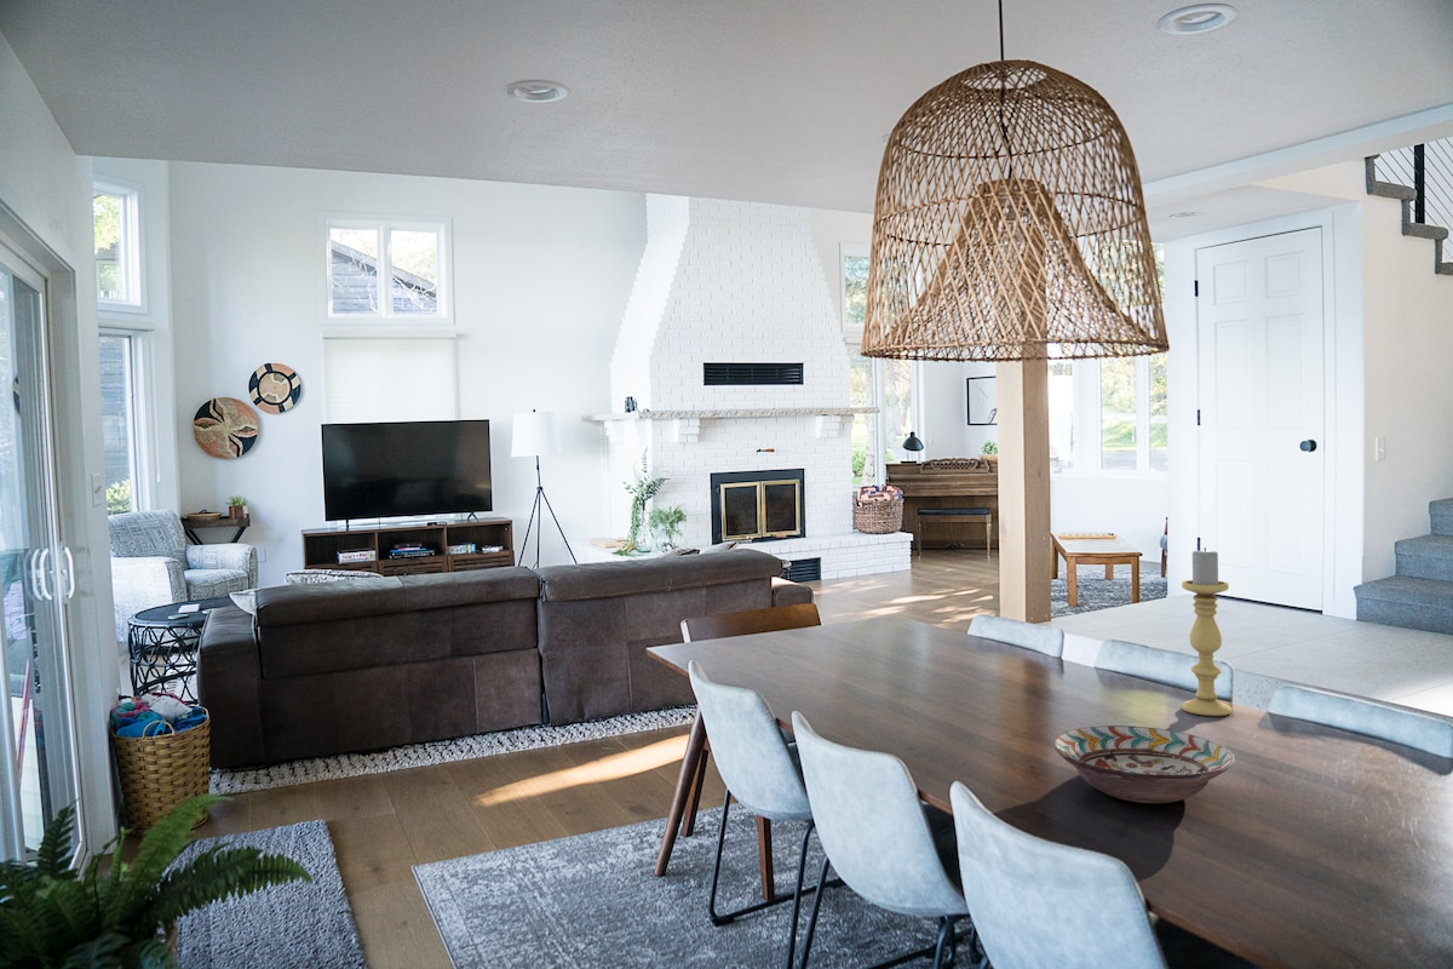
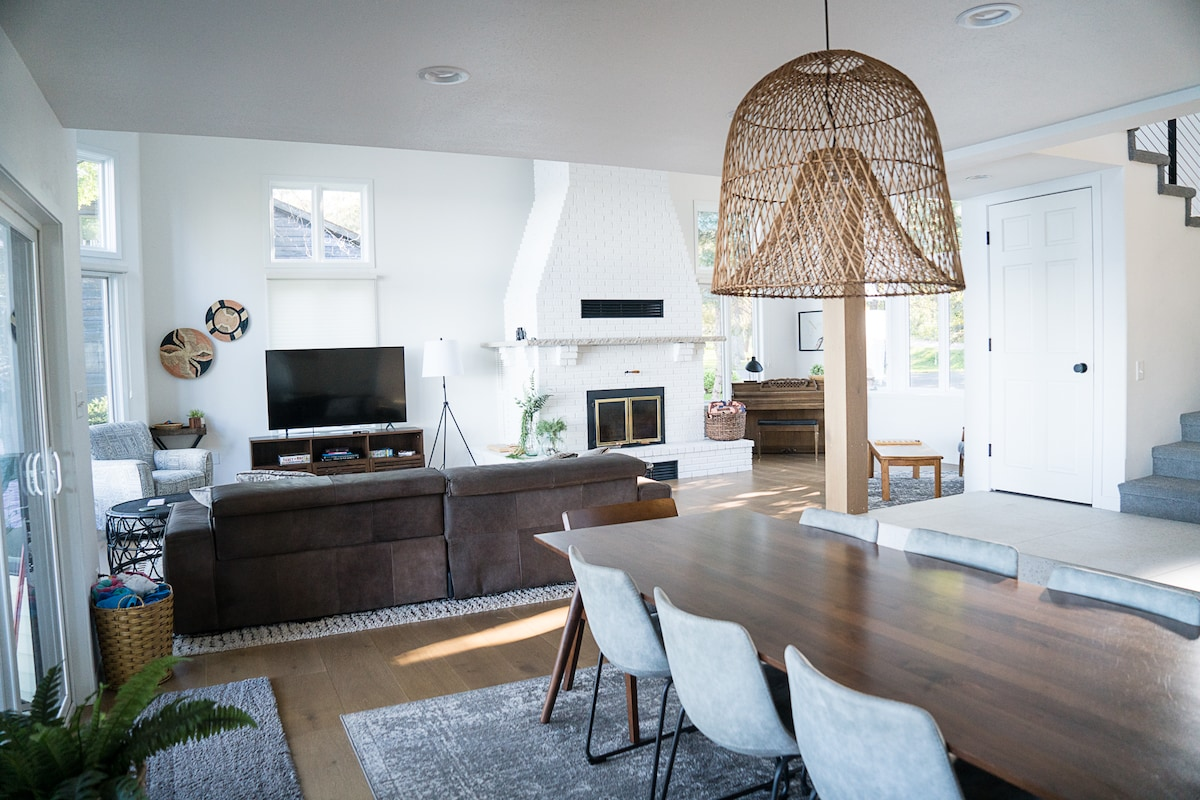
- candle holder (1205, 629)
- decorative bowl (1141, 768)
